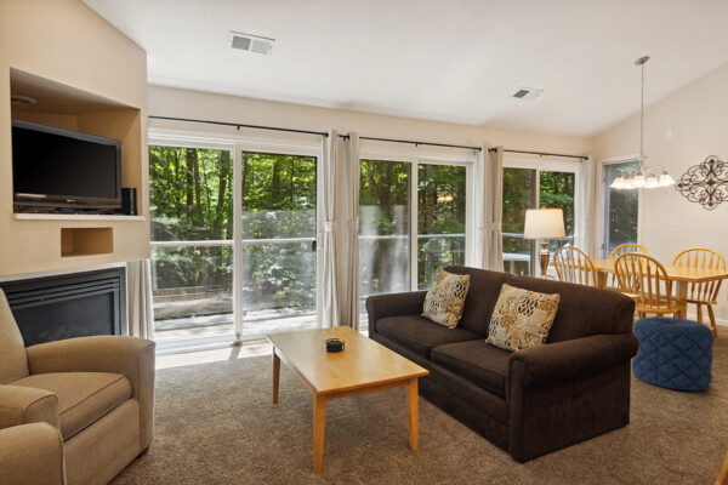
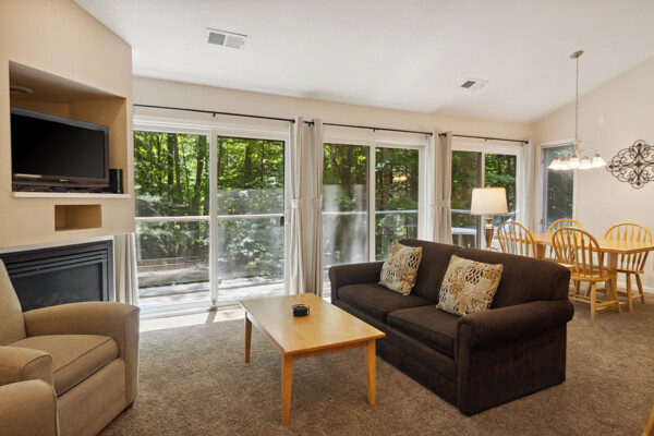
- pouf (671, 349)
